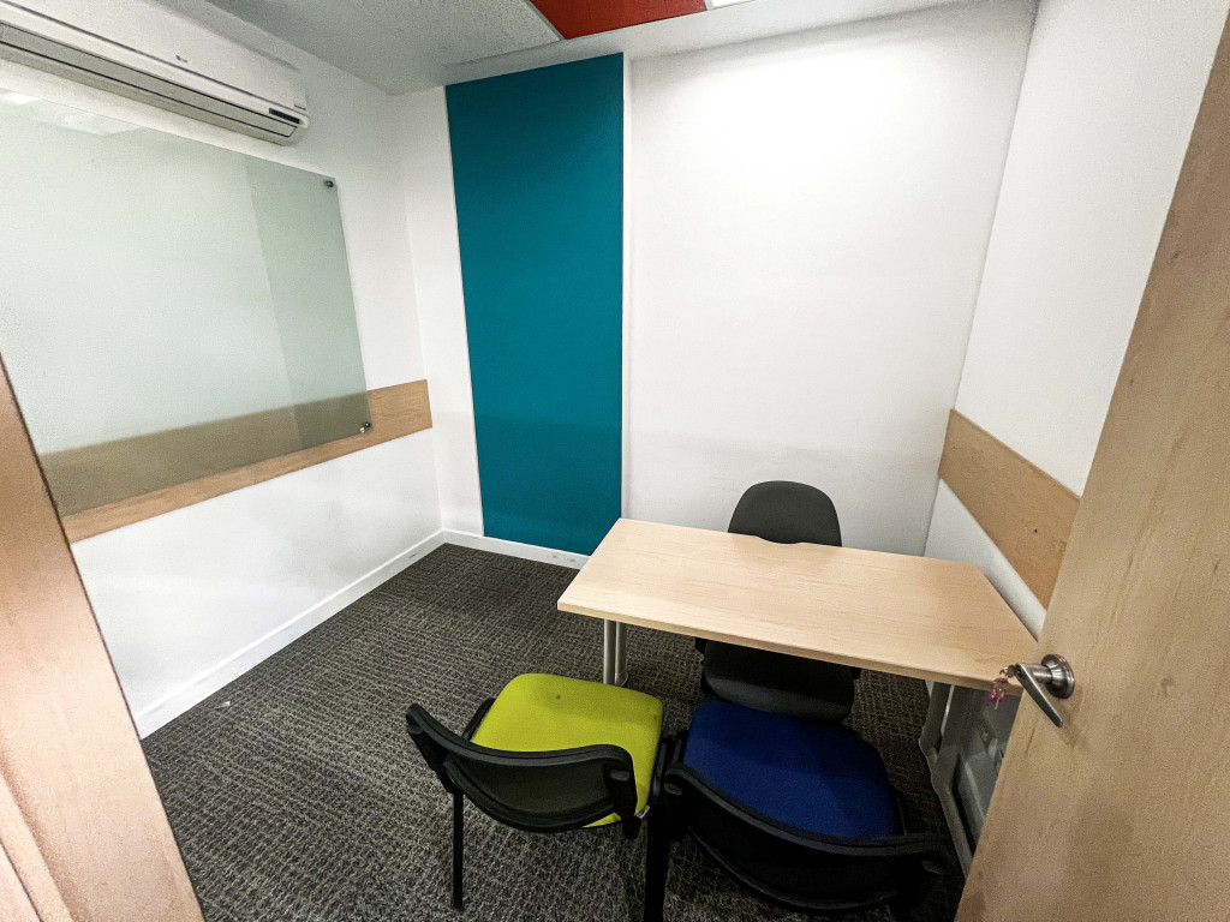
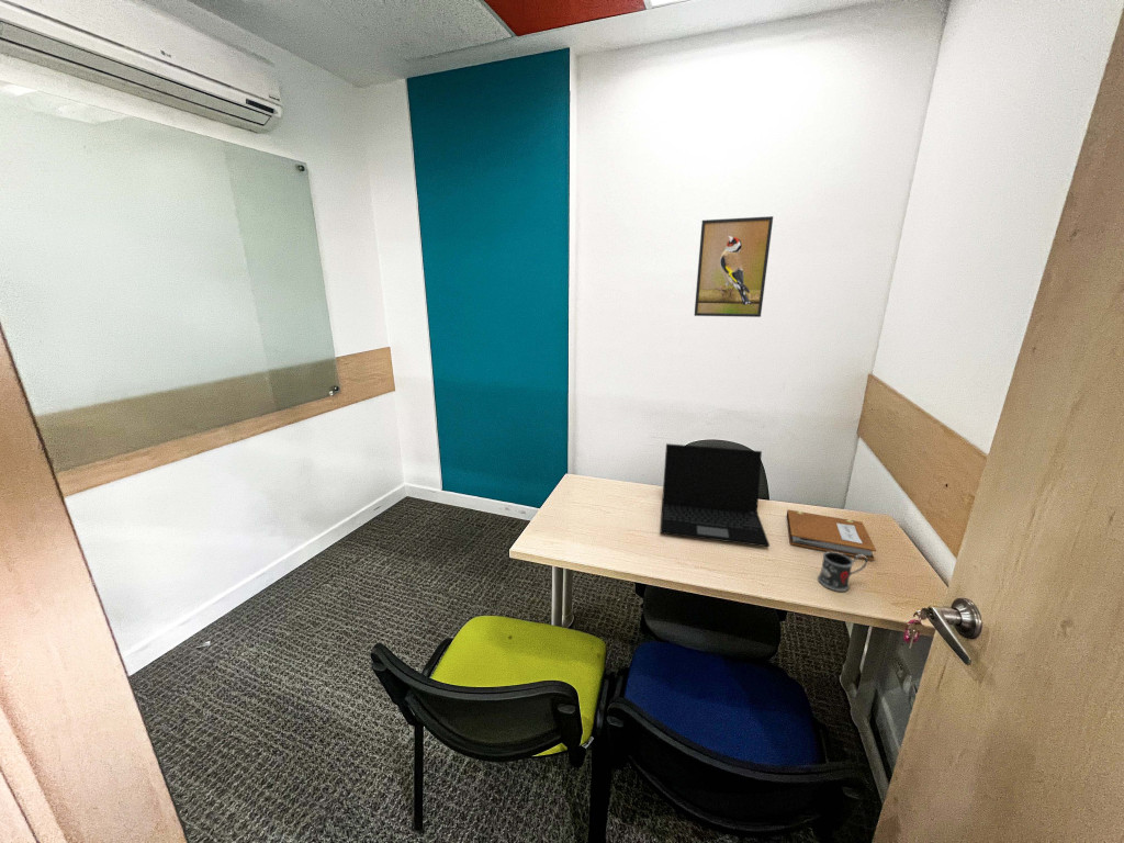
+ notebook (829, 531)
+ mug (843, 569)
+ laptop (712, 491)
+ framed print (731, 268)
